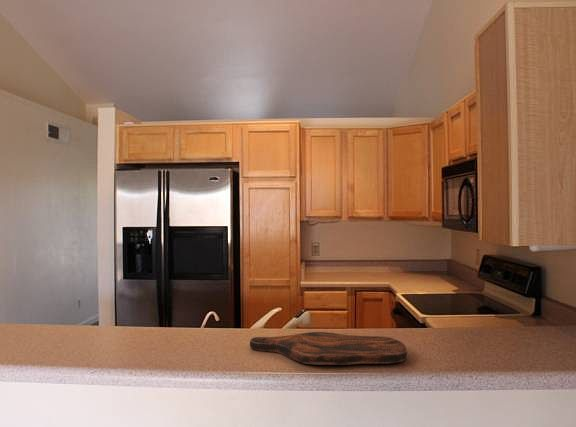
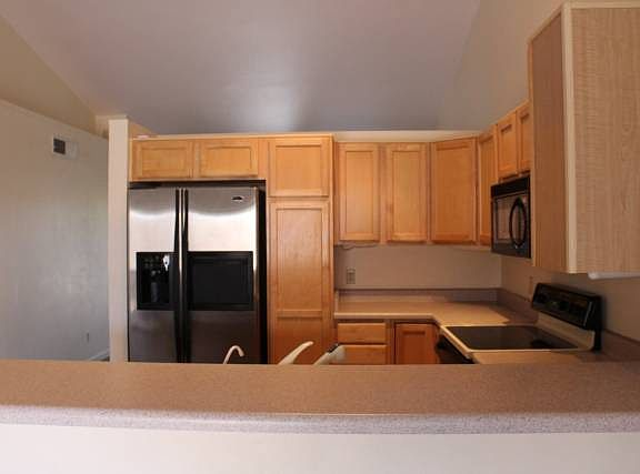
- cutting board (325, 347)
